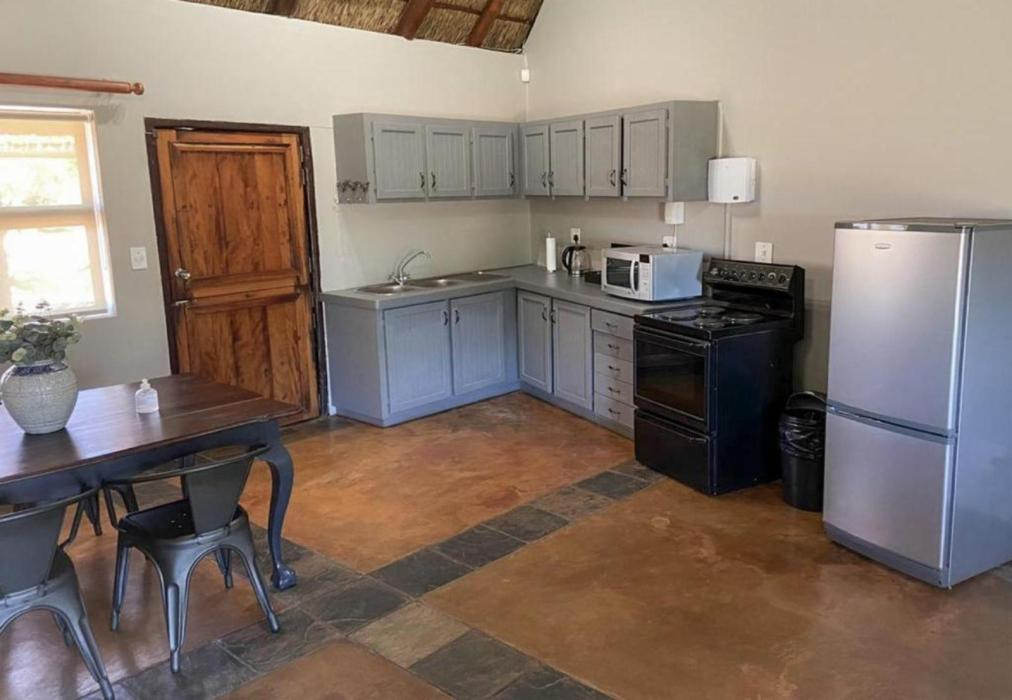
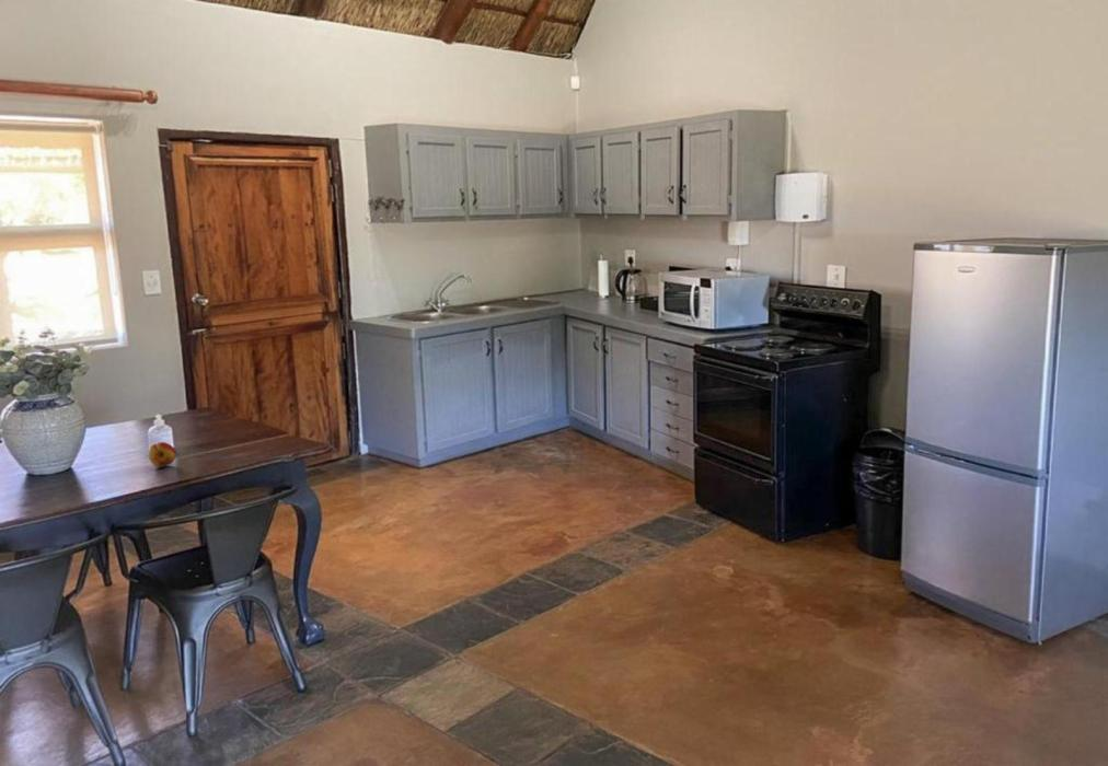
+ fruit (162, 454)
